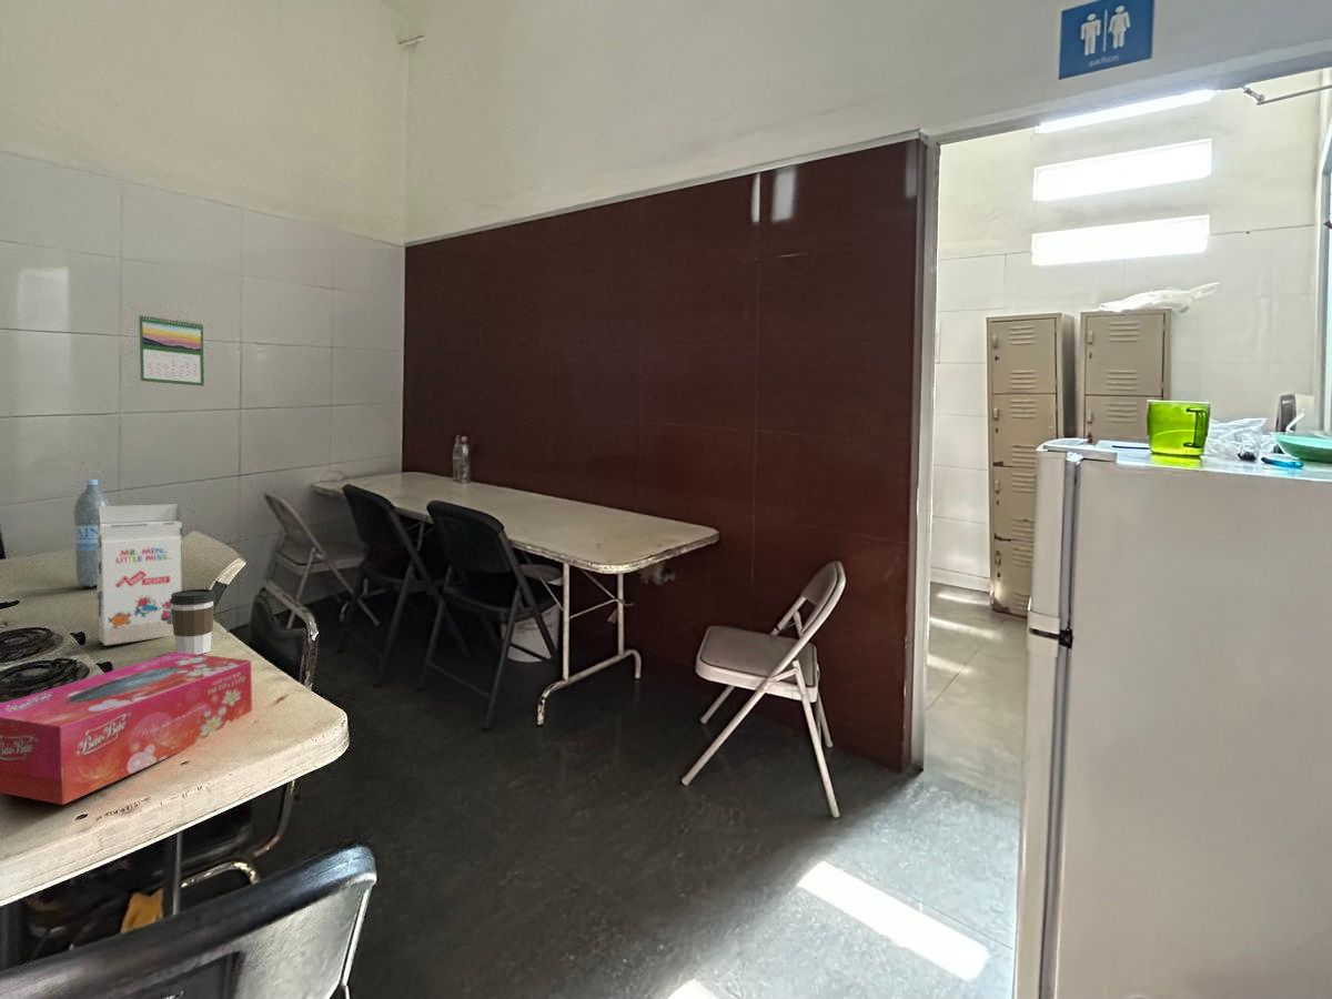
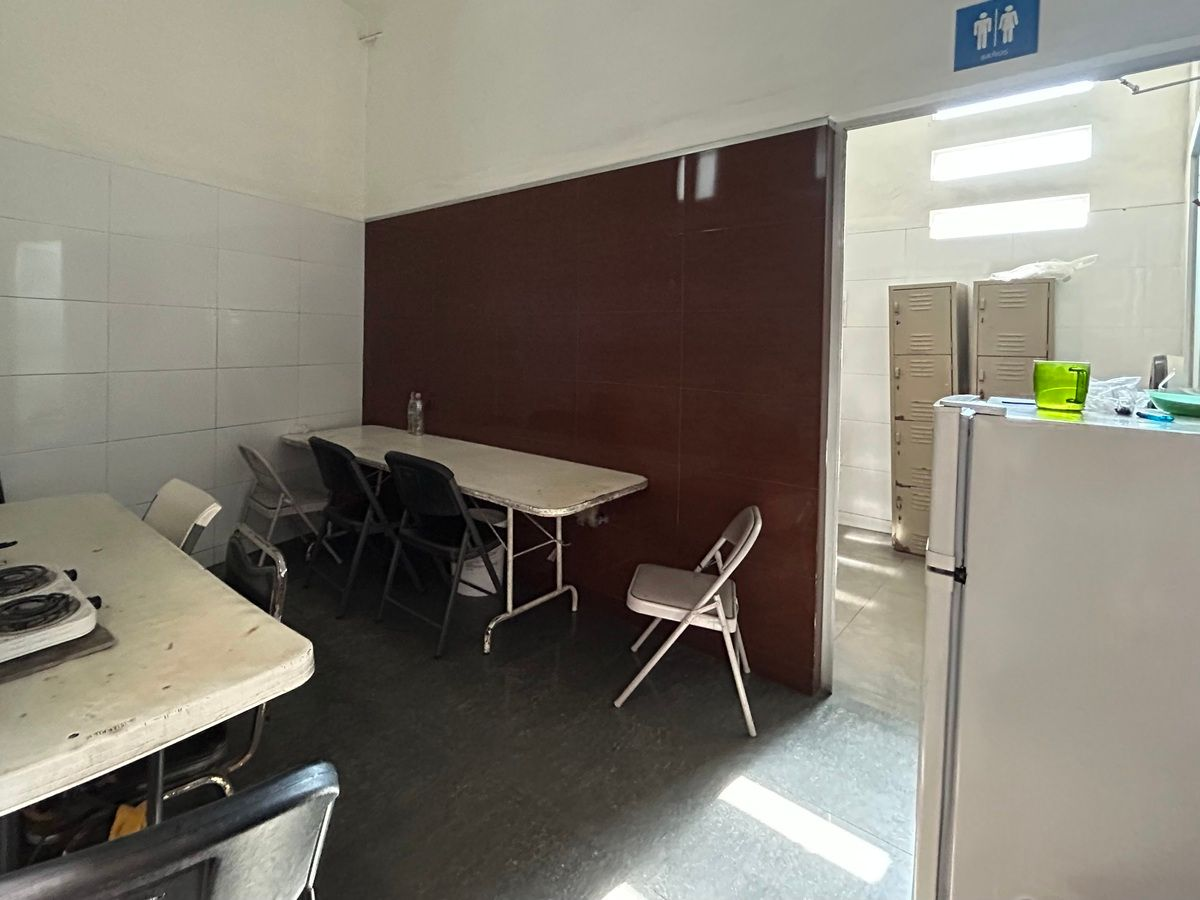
- gift box (140, 571)
- water bottle (93, 533)
- calendar (172, 350)
- coffee cup (192, 622)
- tissue box (128, 716)
